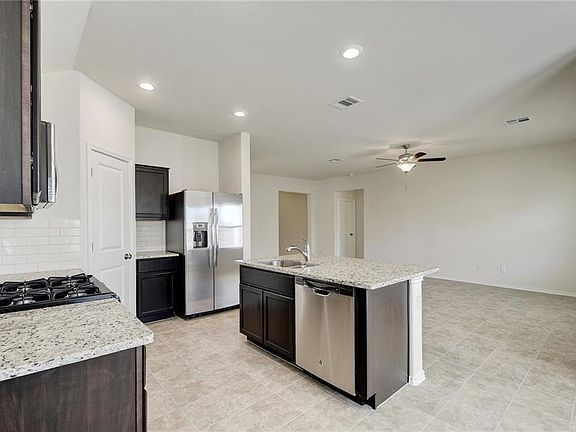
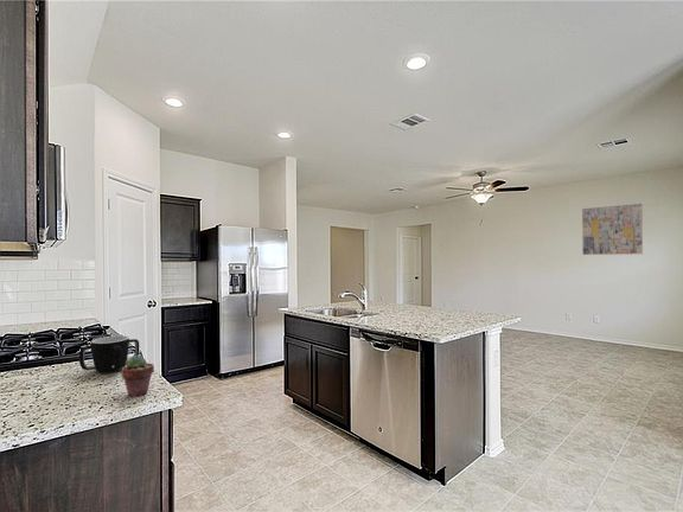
+ potted succulent (138, 373)
+ mug (110, 354)
+ wall art (611, 230)
